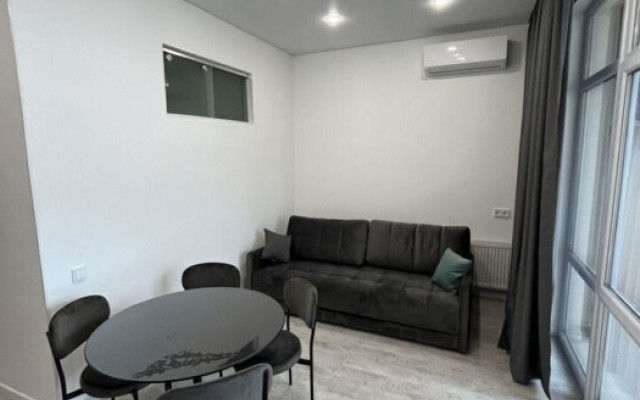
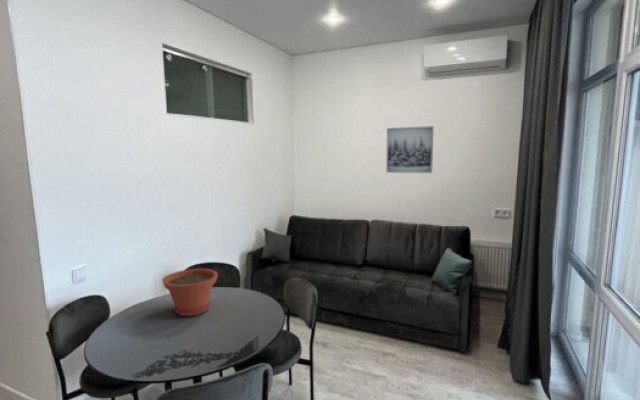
+ wall art (409, 150)
+ plant pot (191, 293)
